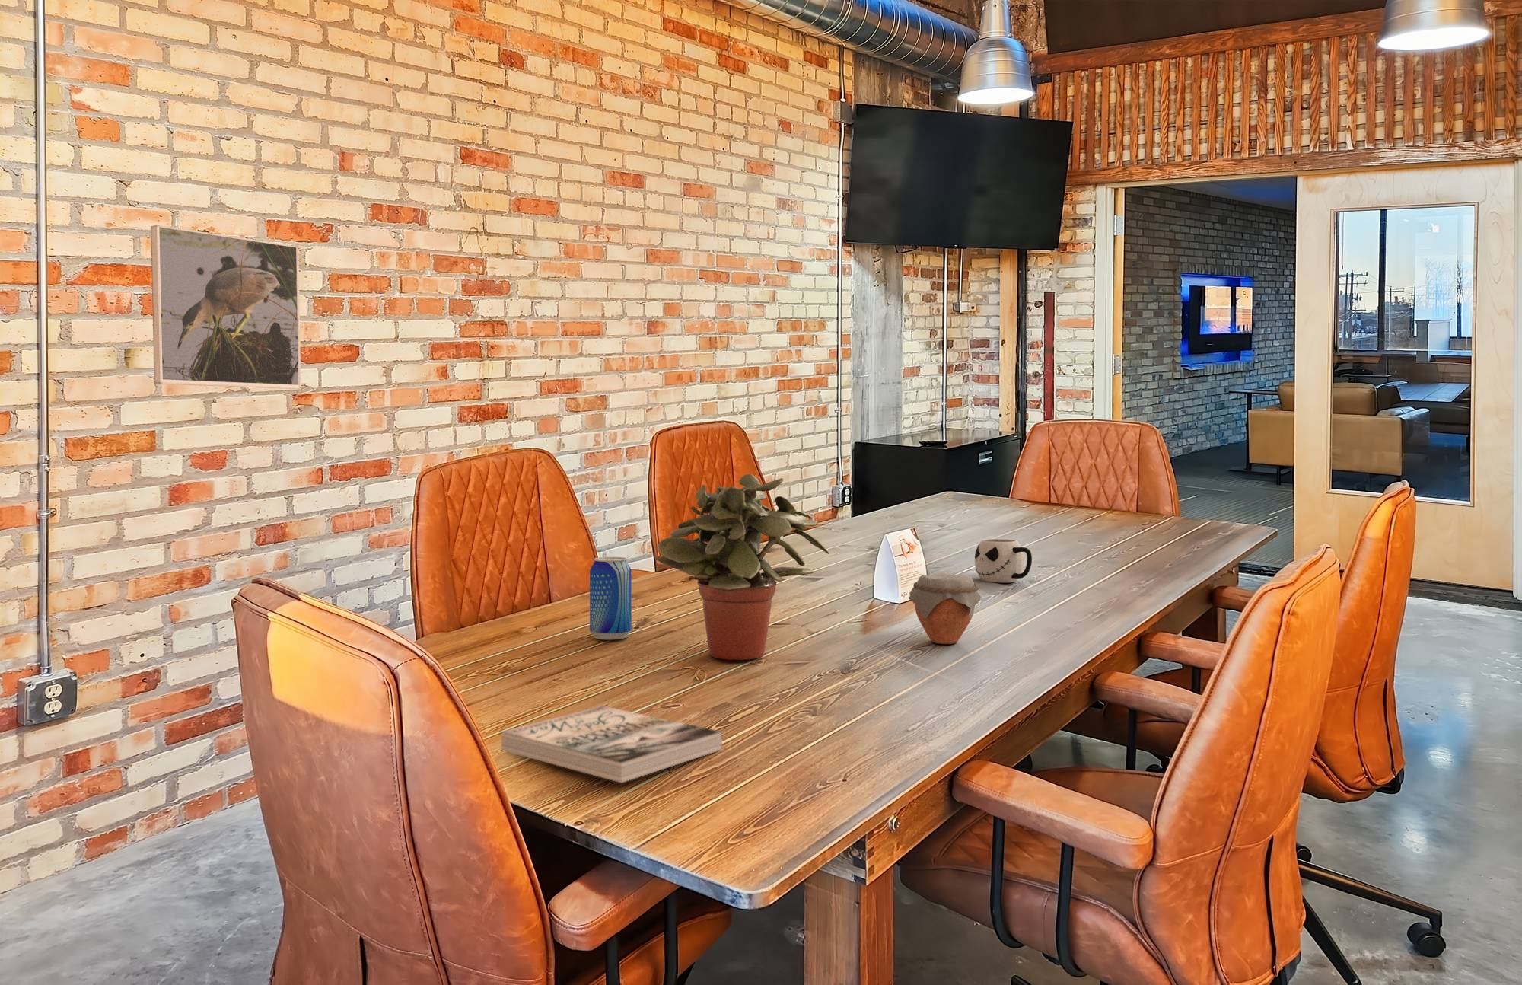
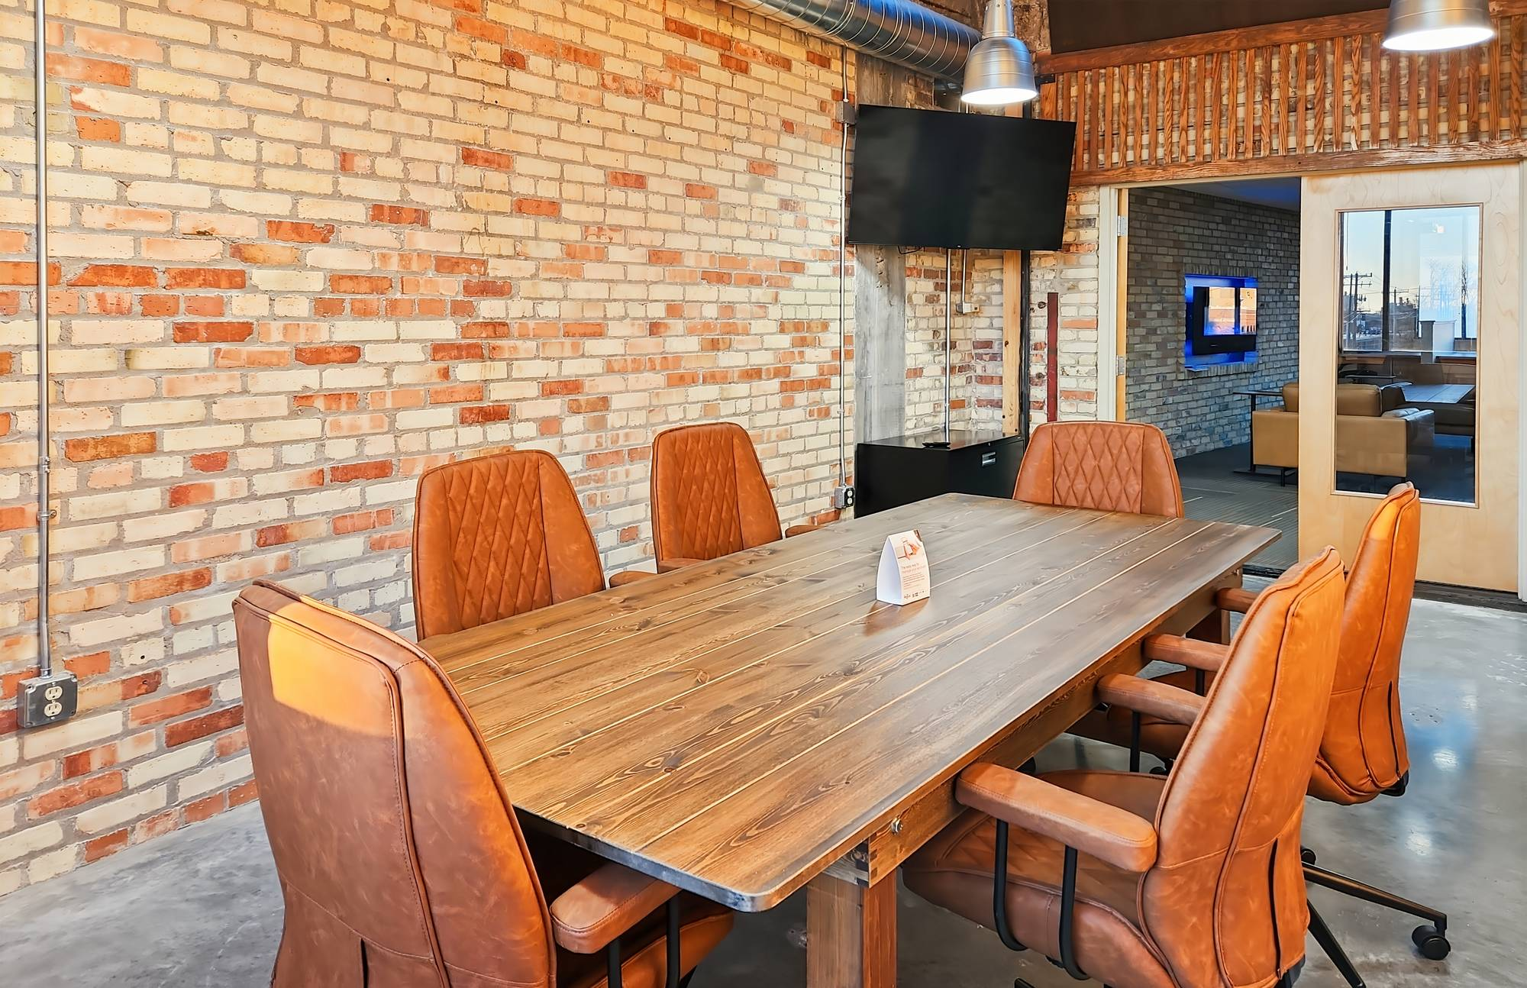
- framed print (230, 312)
- mug (1005, 561)
- potted plant (738, 565)
- jar (944, 608)
- beer can (610, 598)
- book (612, 740)
